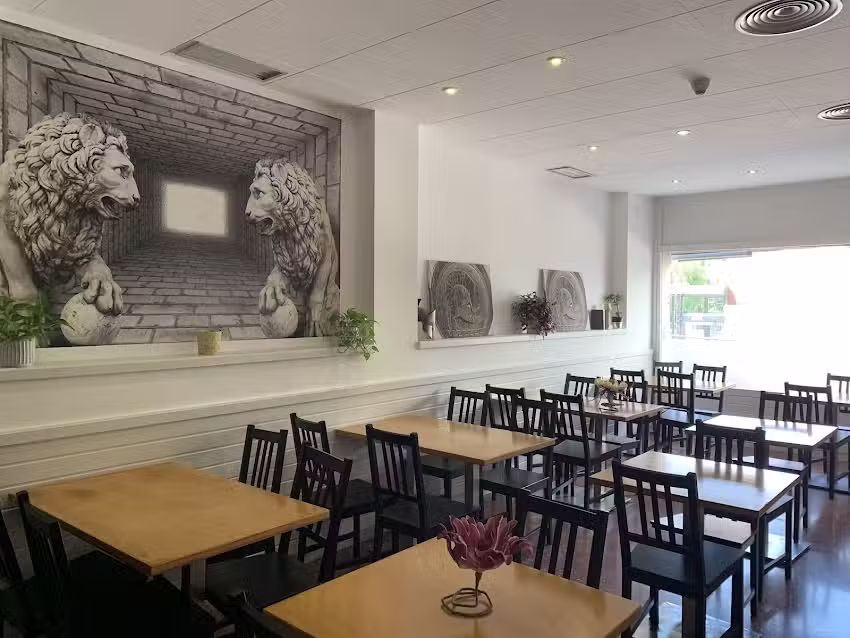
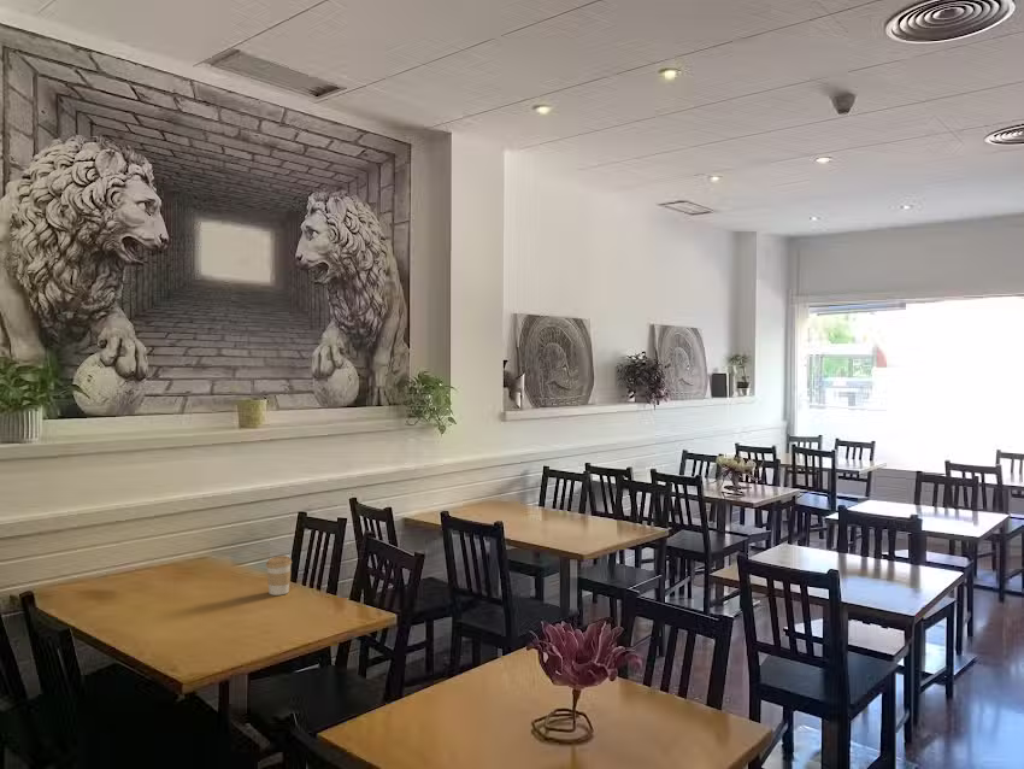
+ coffee cup (278, 575)
